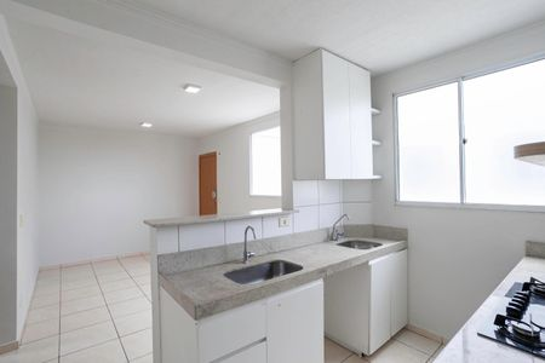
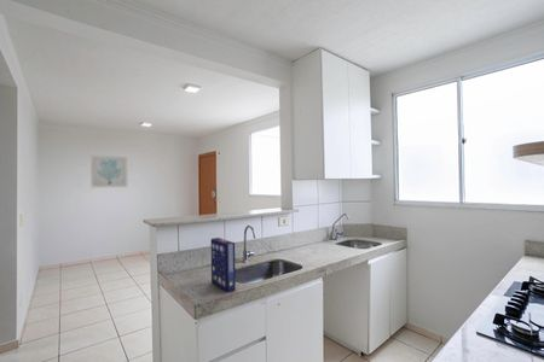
+ cereal box (222, 263)
+ wall art (109, 171)
